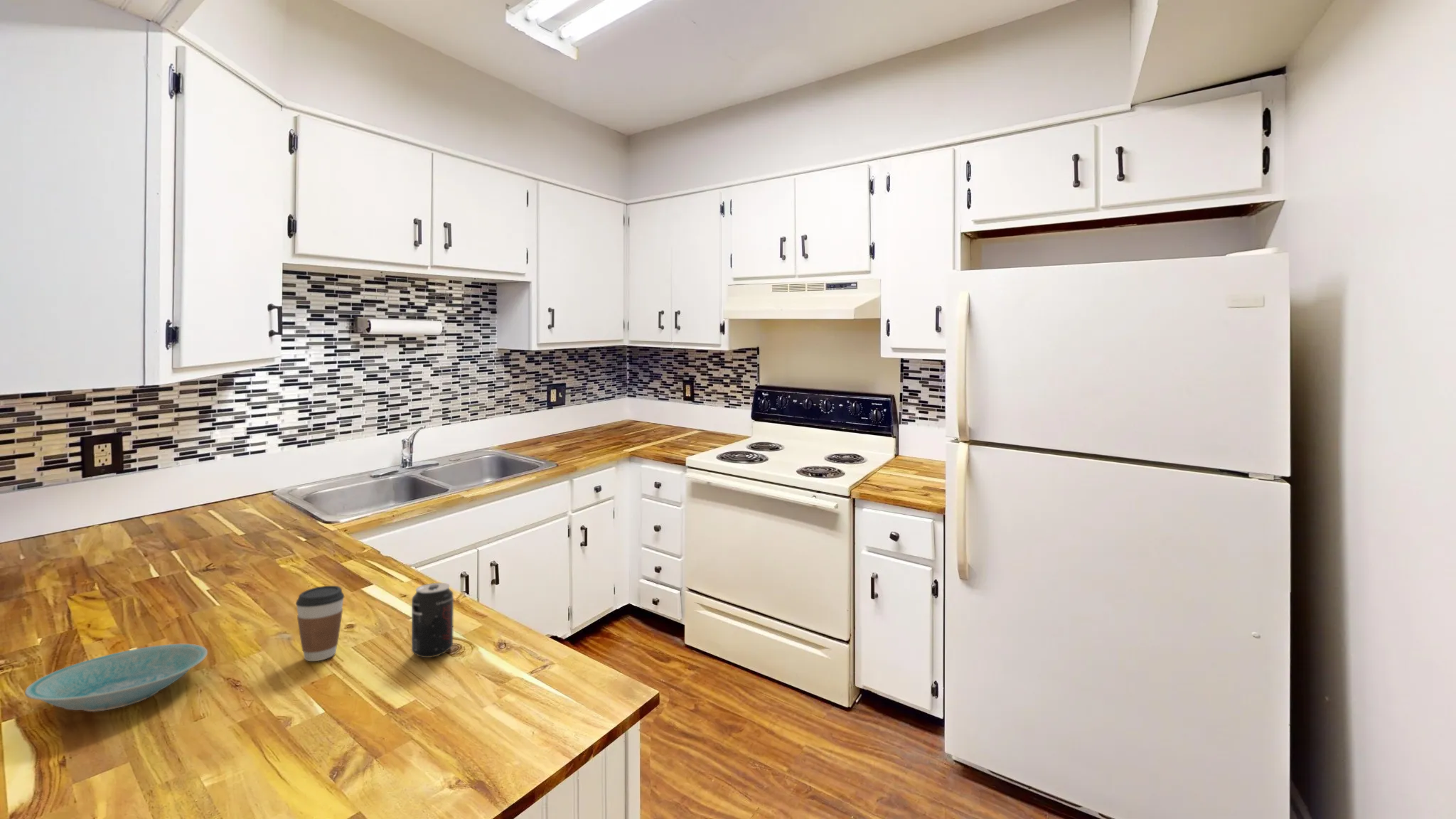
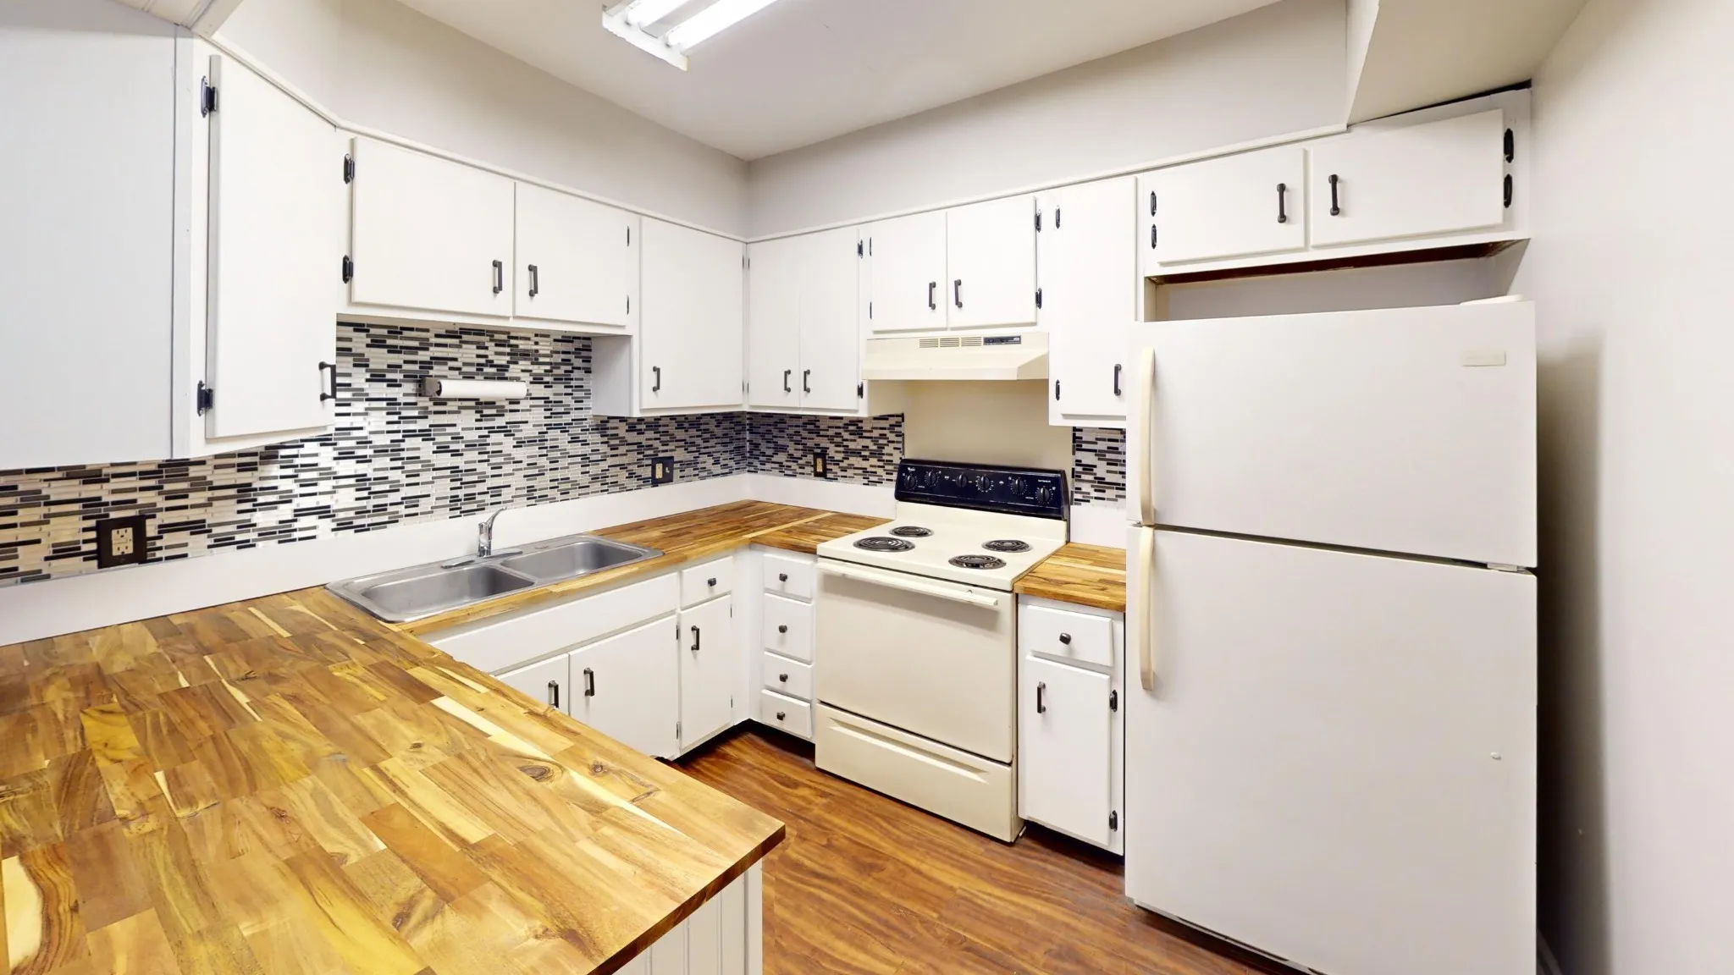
- bowl (123, 682)
- beverage can (432, 619)
- coffee cup (320, 623)
